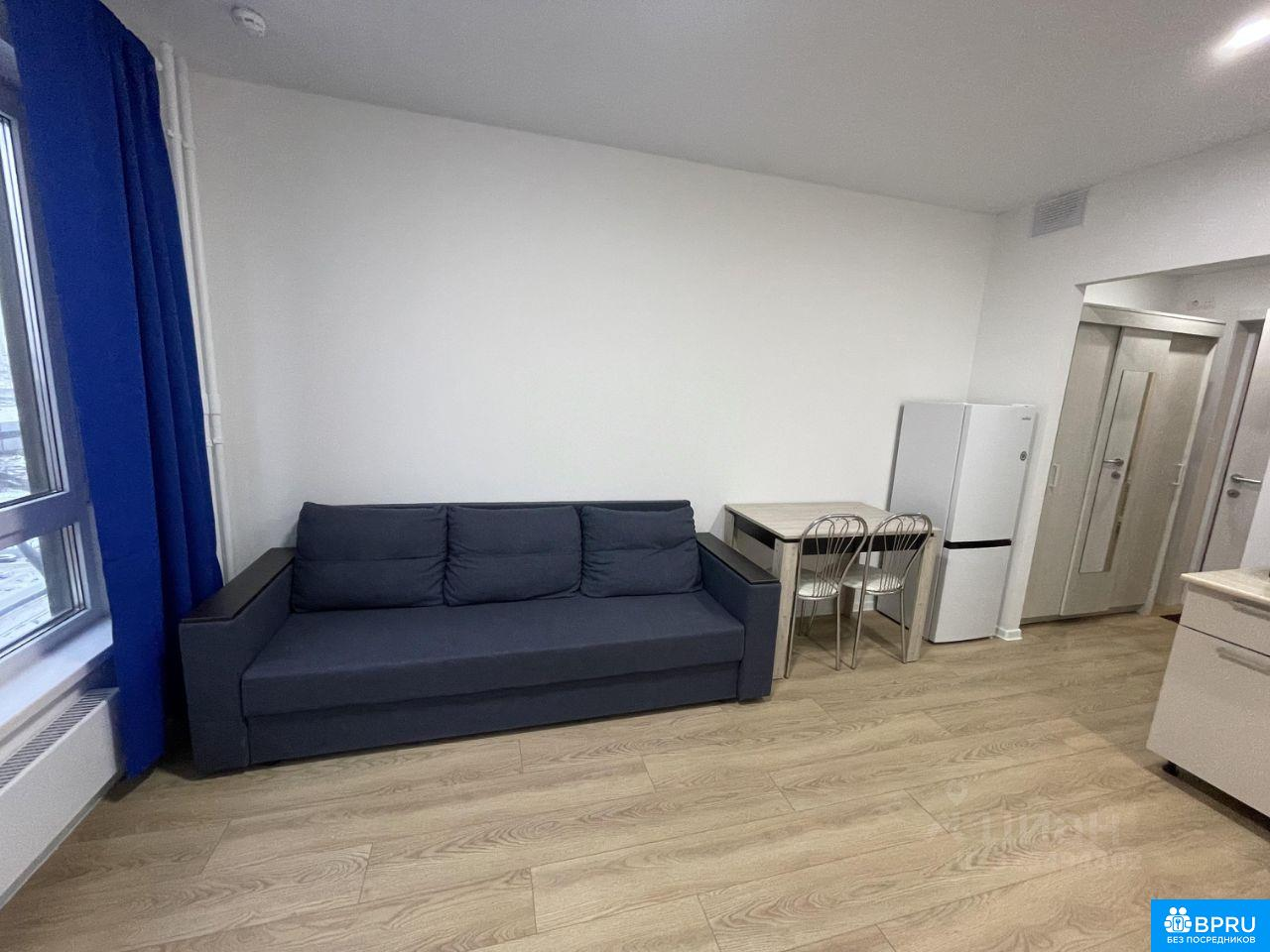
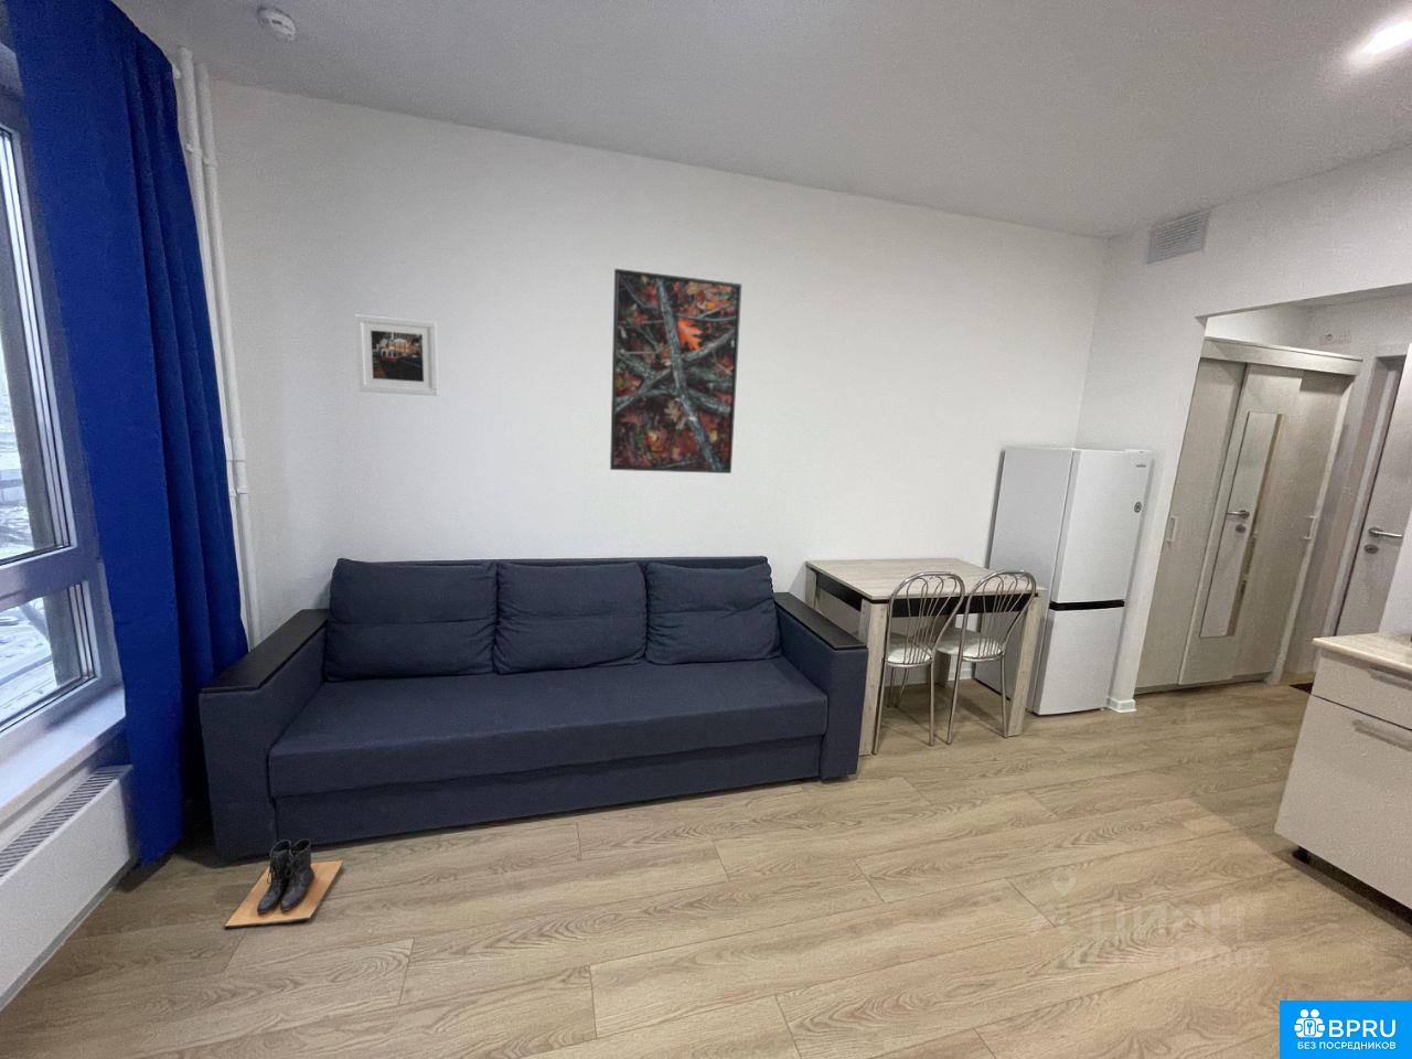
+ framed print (675, 376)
+ boots (286, 872)
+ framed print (397, 356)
